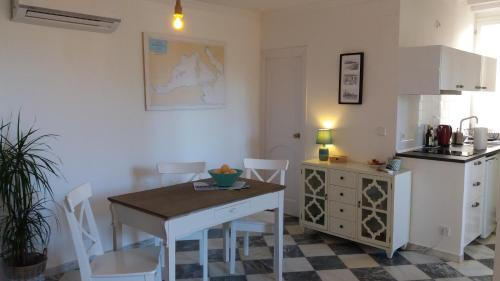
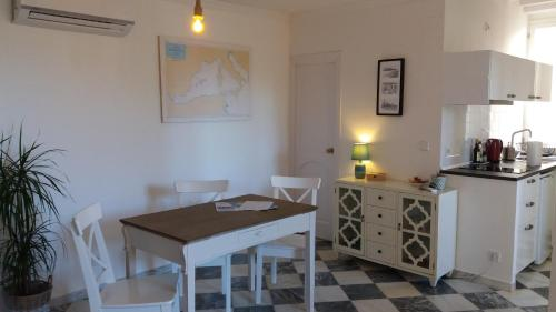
- fruit bowl (225, 174)
